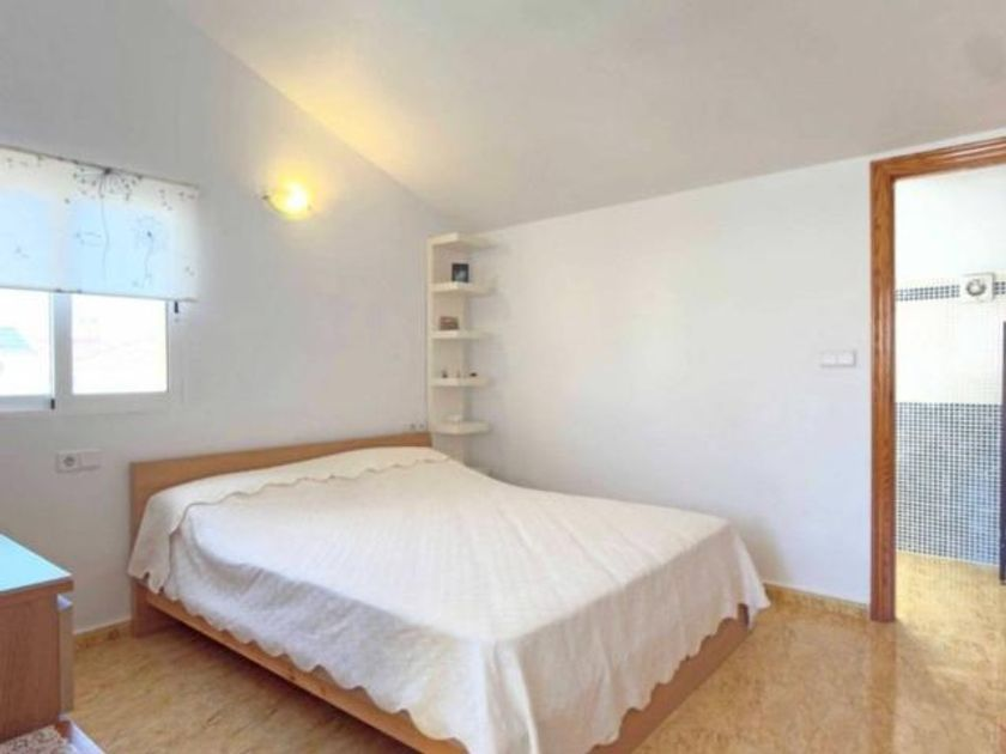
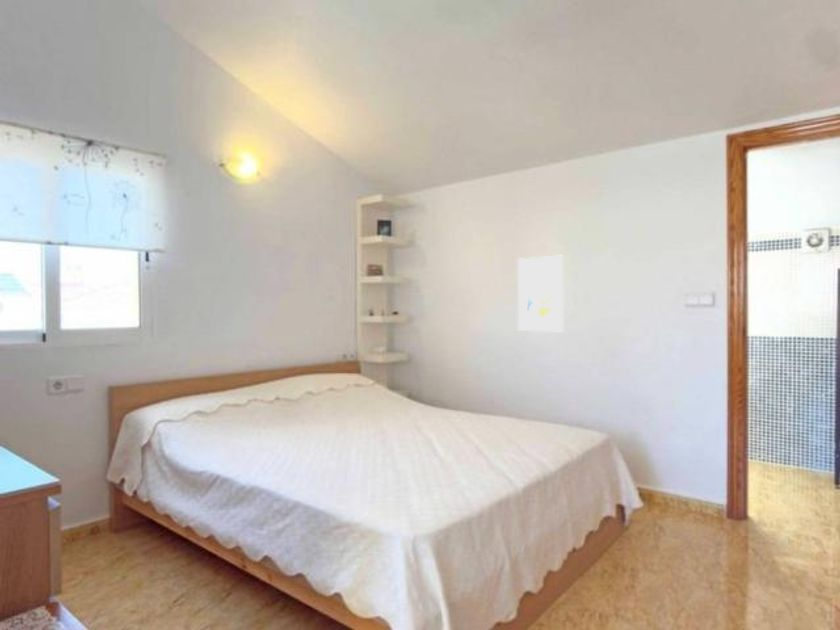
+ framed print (539, 294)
